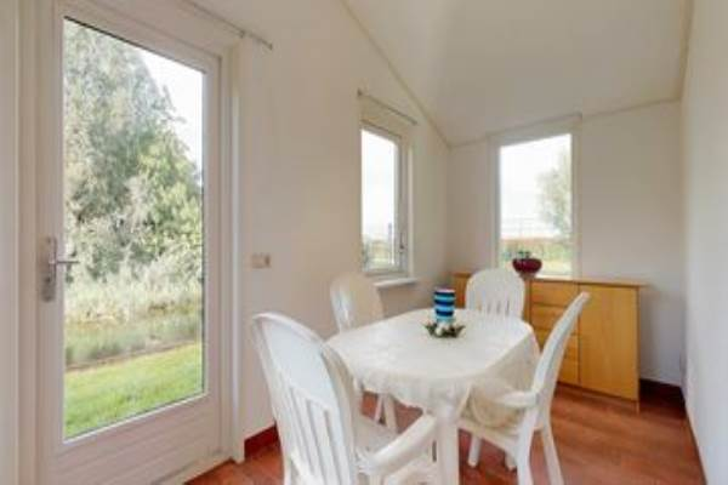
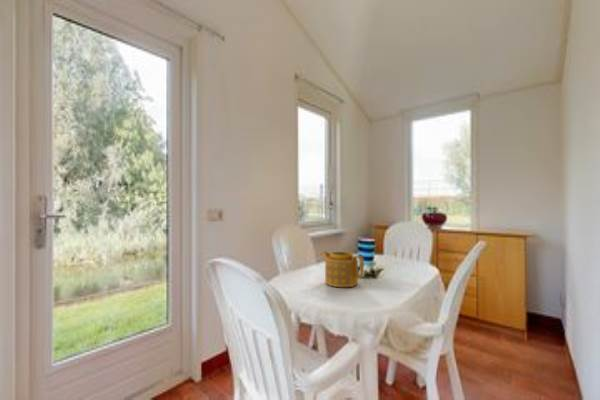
+ teapot (340, 267)
